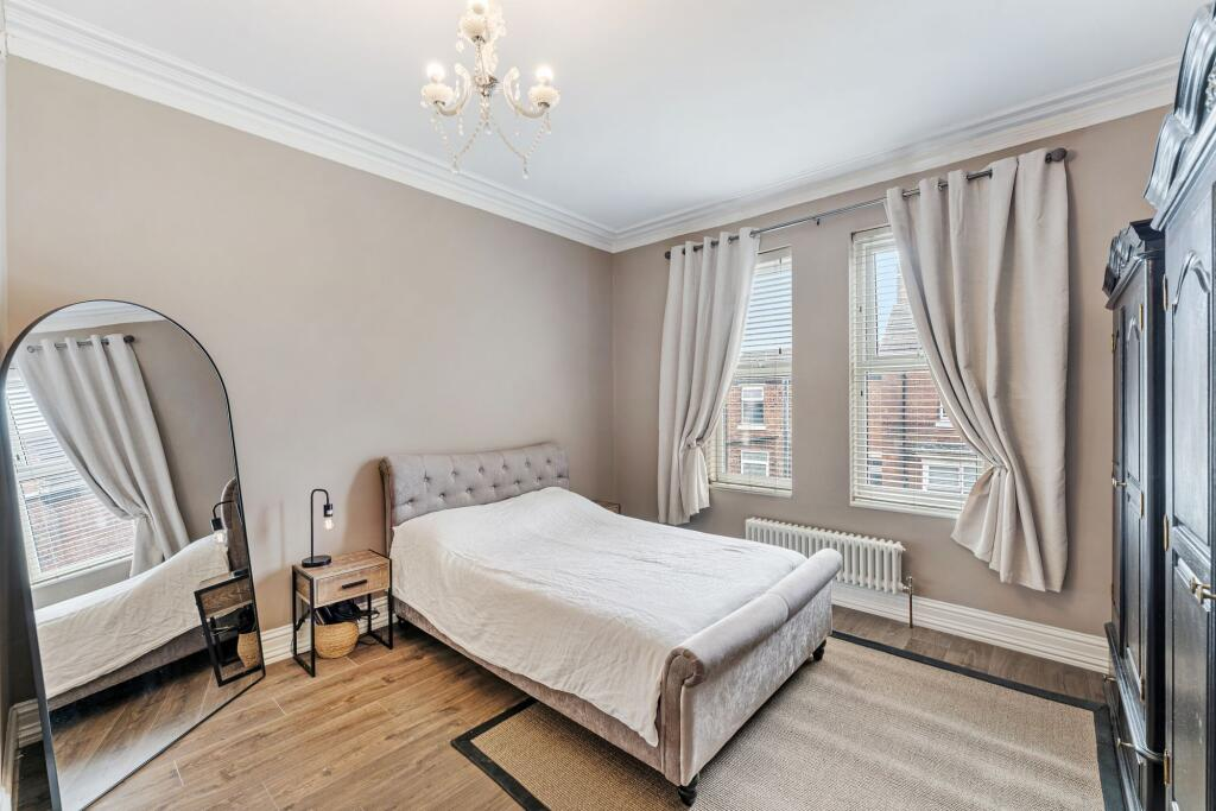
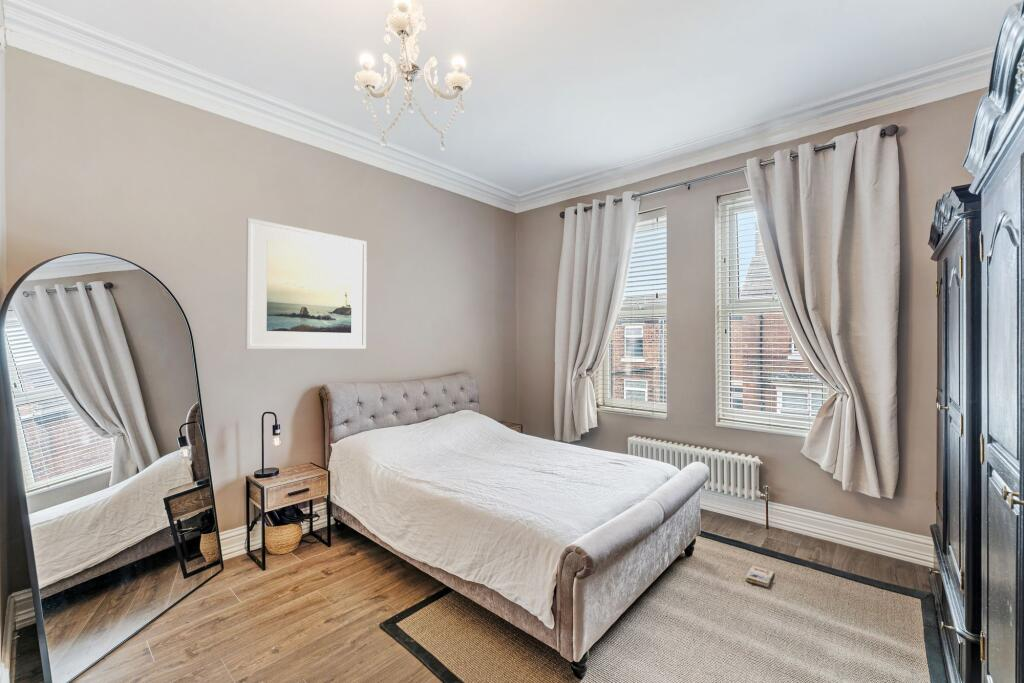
+ paperback book (760, 576)
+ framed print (312, 289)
